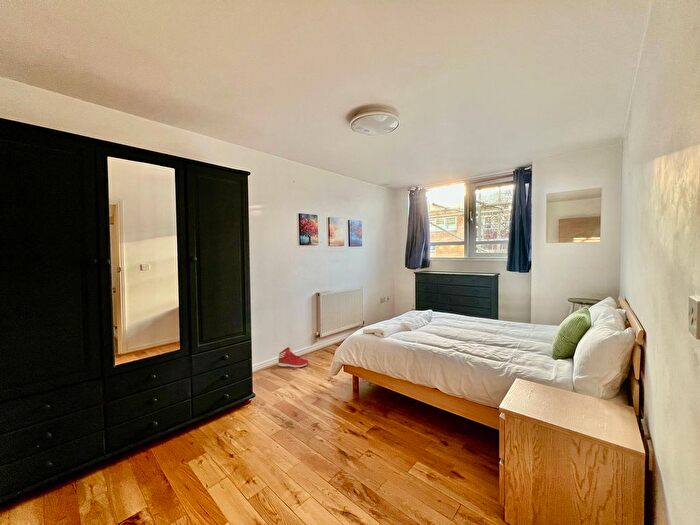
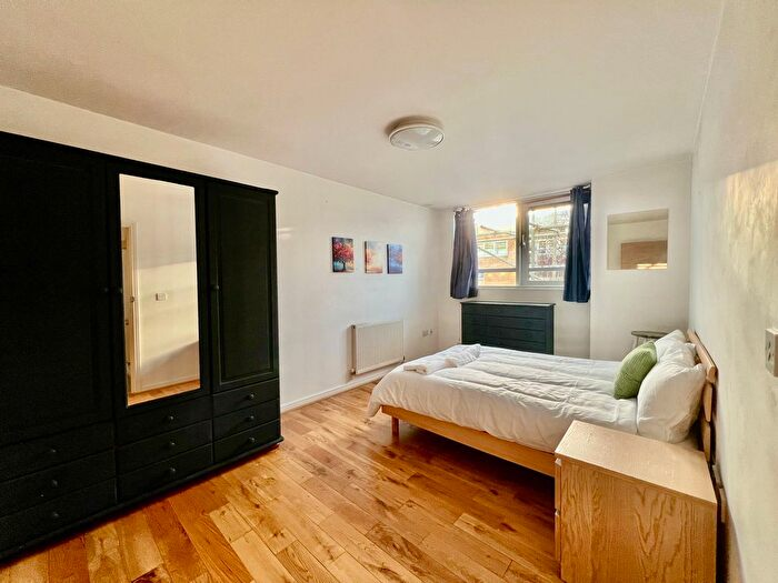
- sneaker (293, 356)
